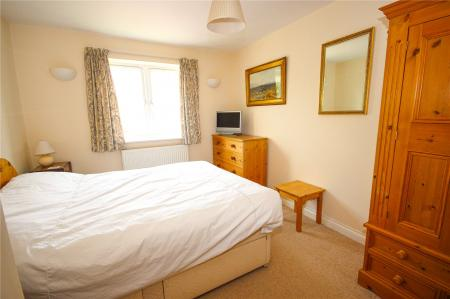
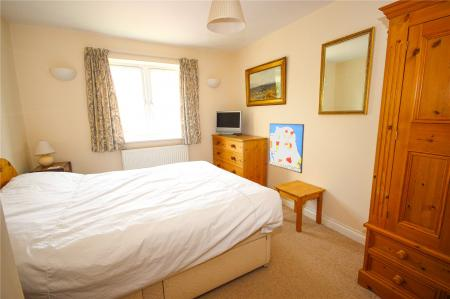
+ wall art (284, 146)
